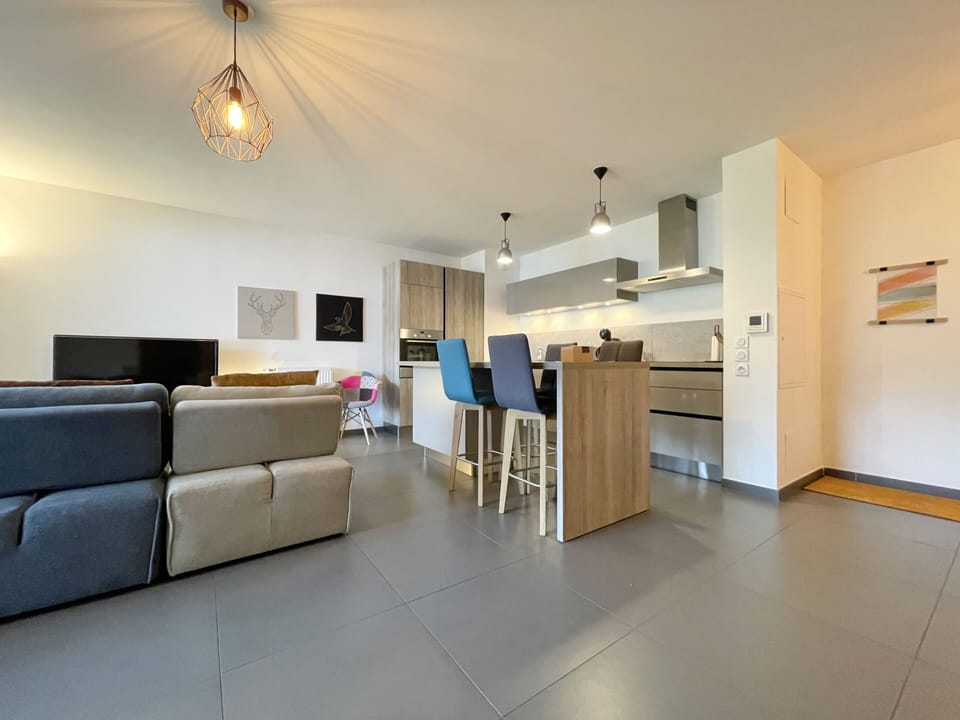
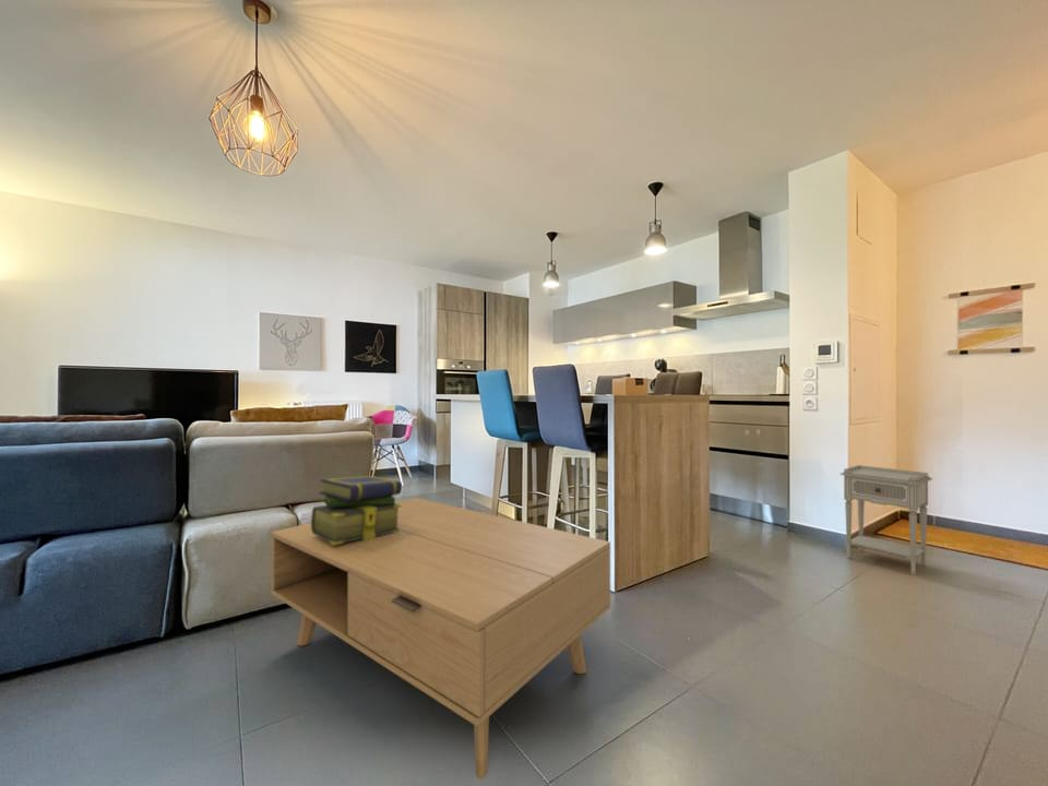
+ stack of books (358, 503)
+ nightstand (884, 504)
+ coffee table (432, 597)
